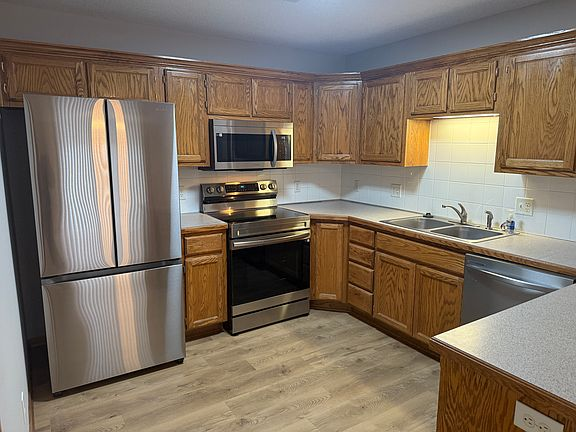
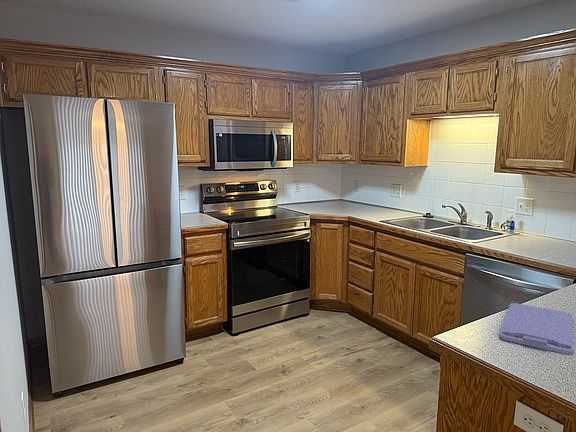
+ cutting board (537, 323)
